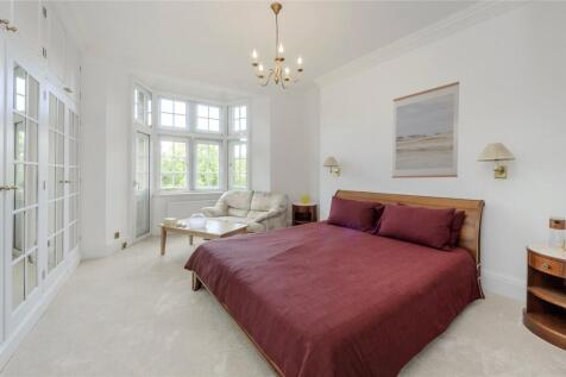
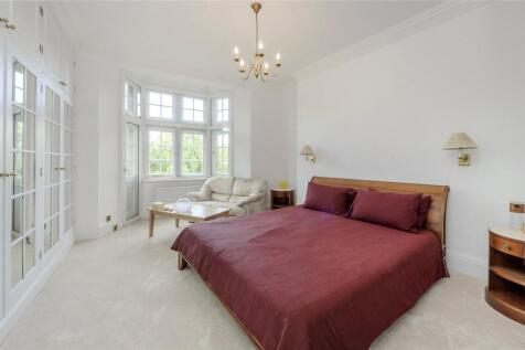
- wall art (422, 134)
